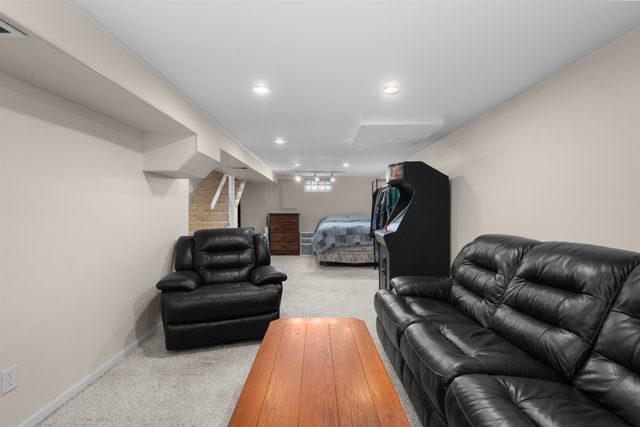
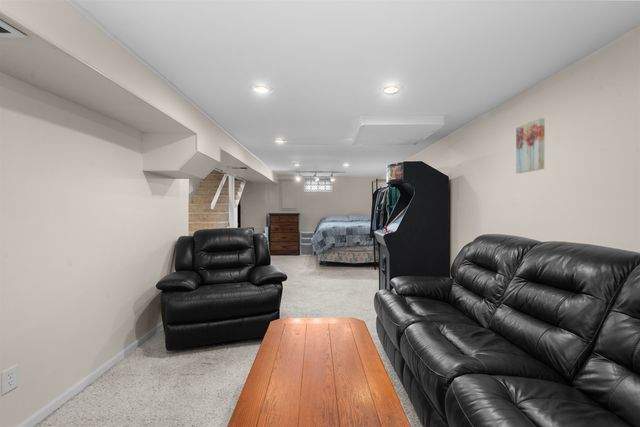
+ wall art (529, 147)
